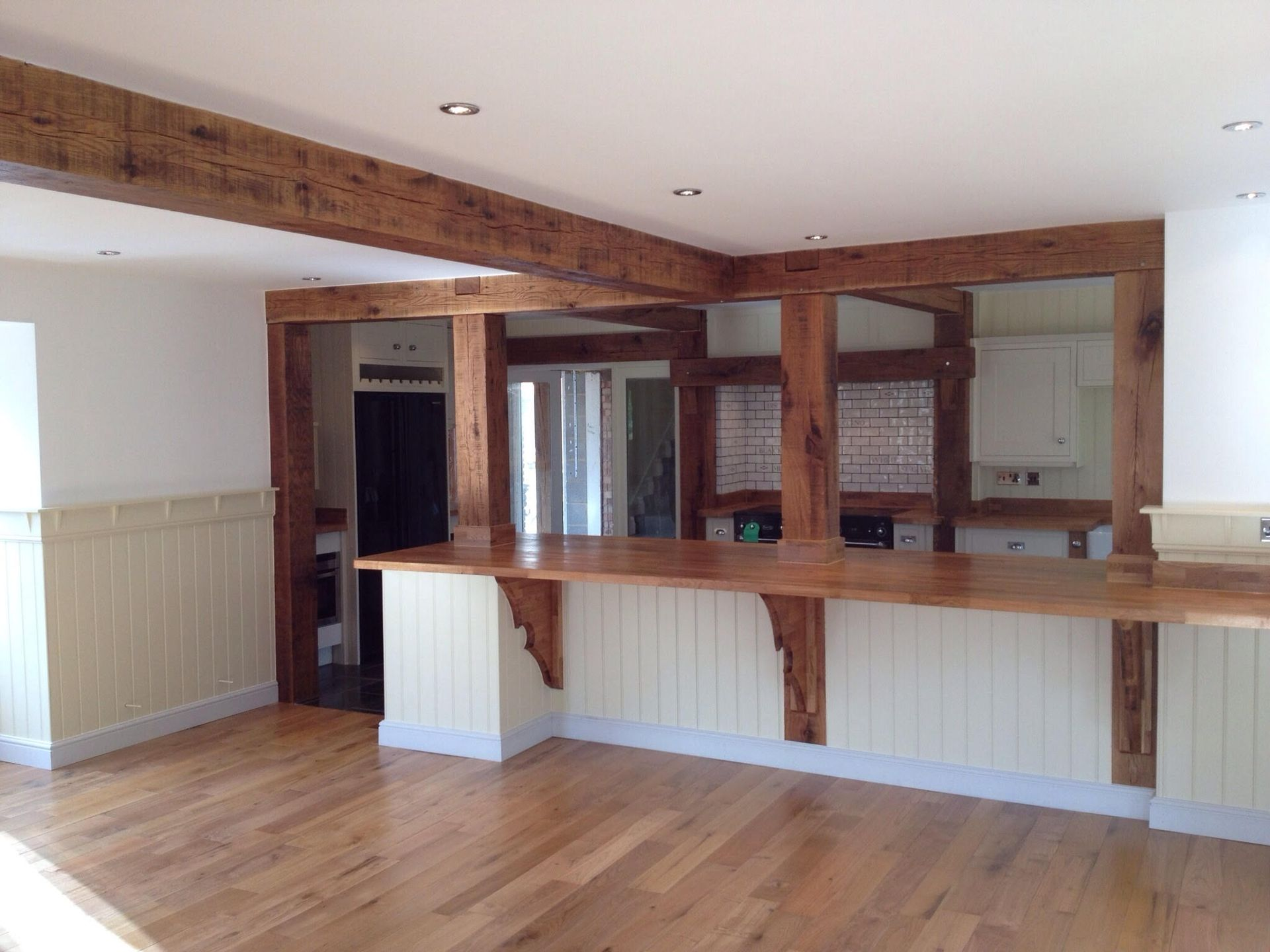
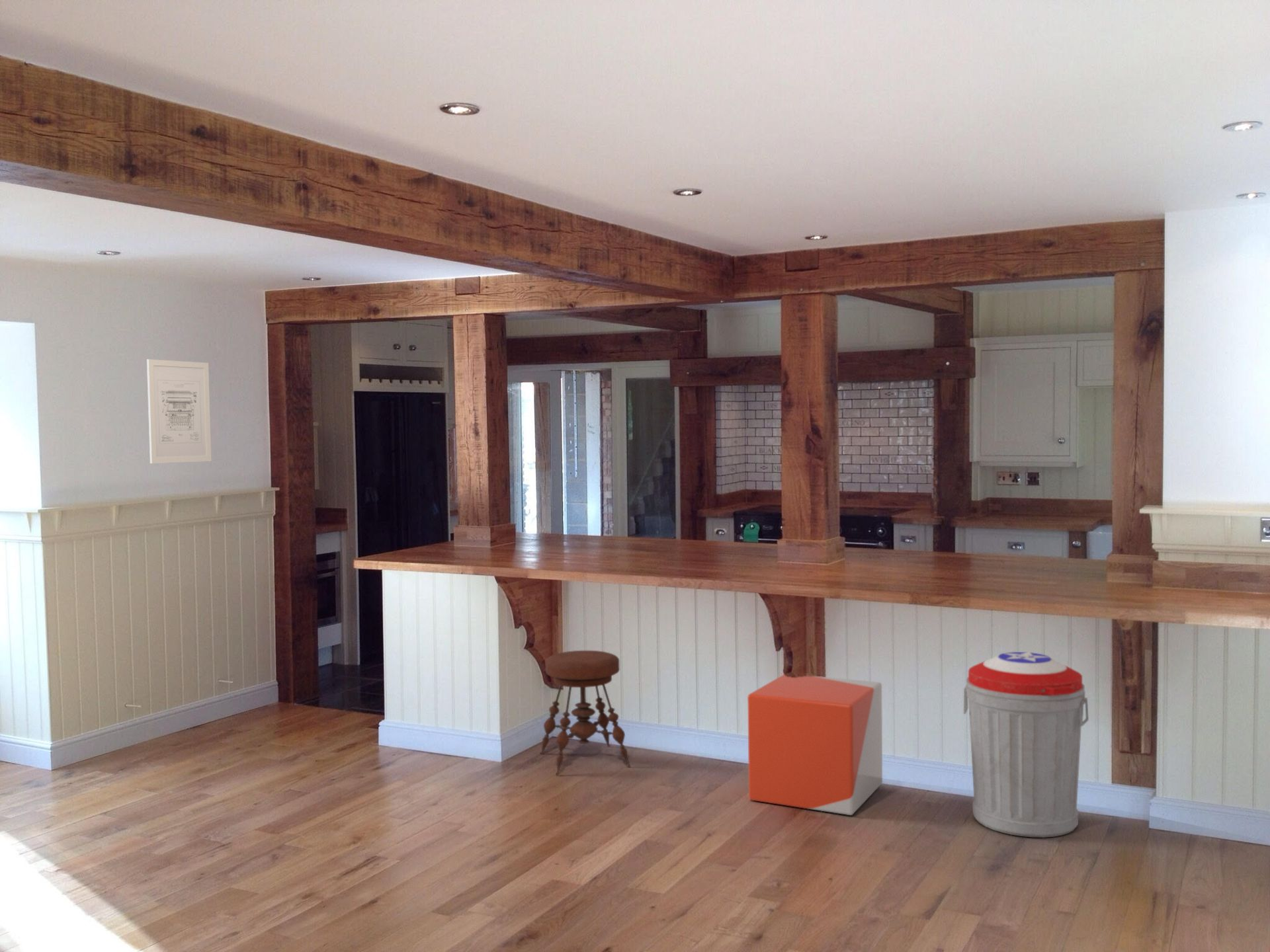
+ wall art (180, 411)
+ stool (583, 707)
+ trash can (1025, 738)
+ stool (816, 740)
